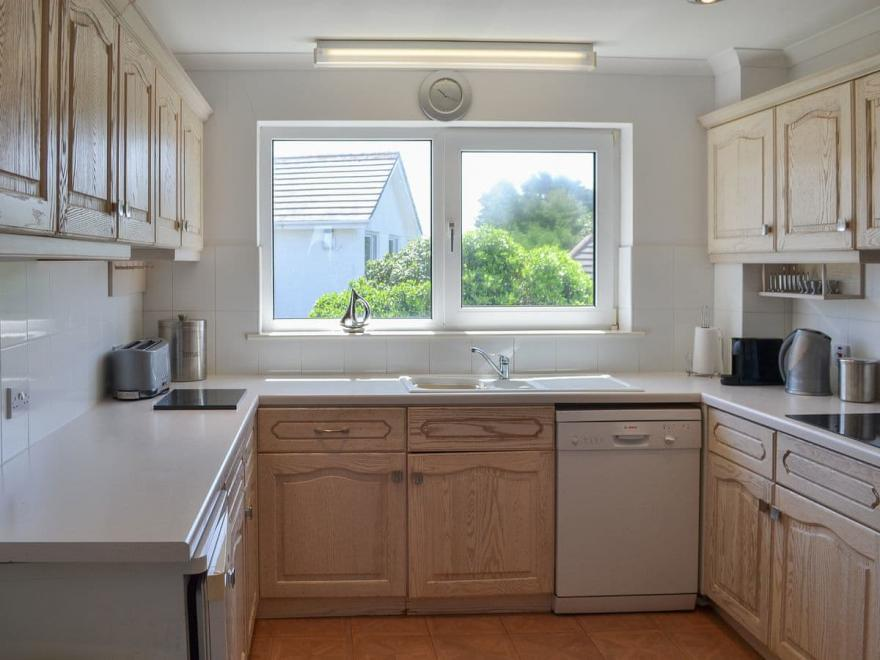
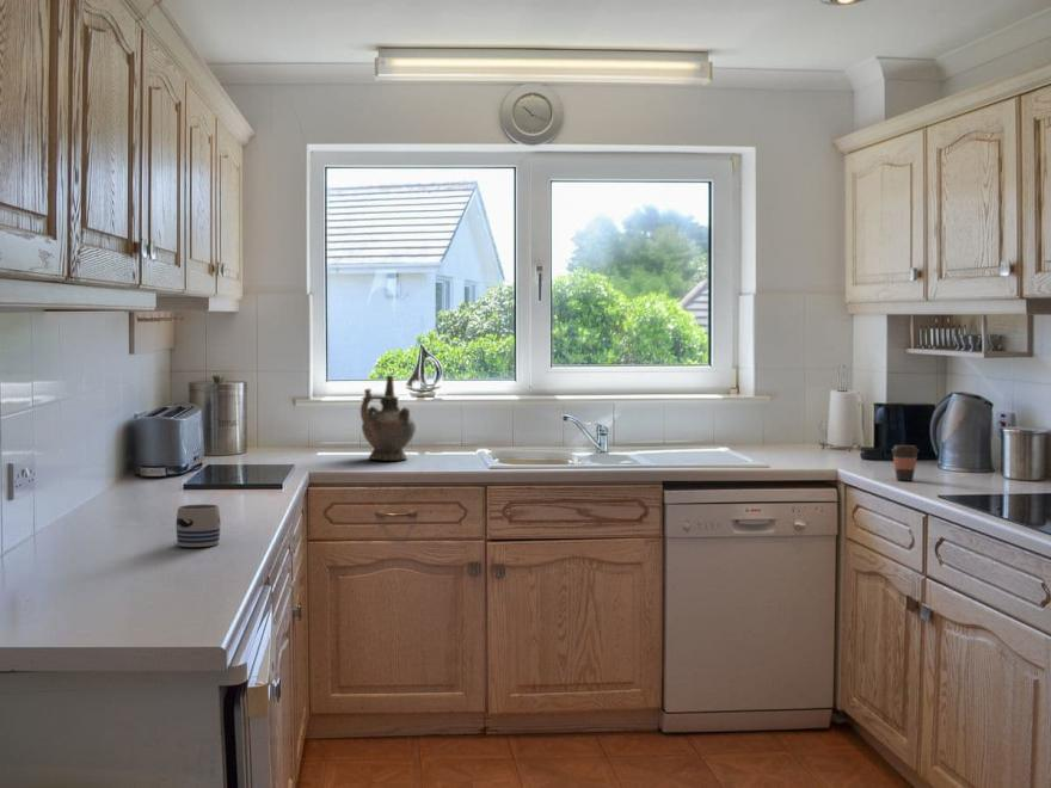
+ ceremonial vessel (386, 417)
+ coffee cup (904, 462)
+ mug (195, 524)
